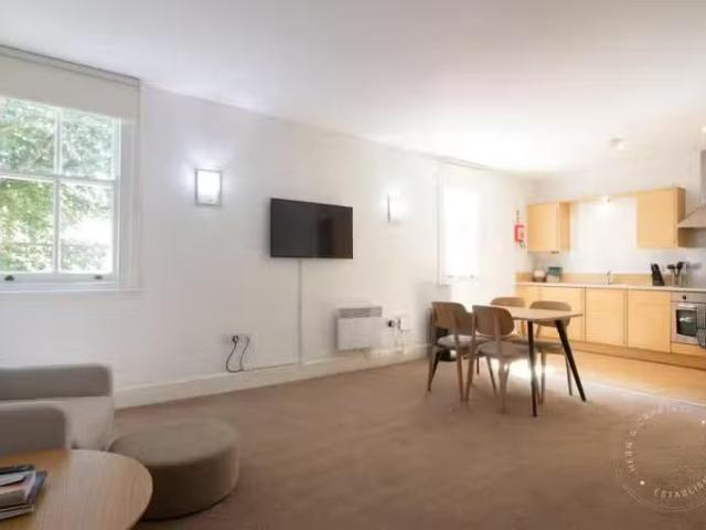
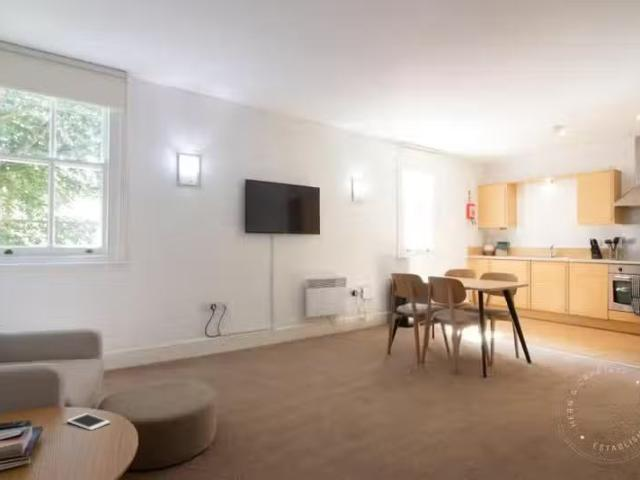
+ cell phone (88, 421)
